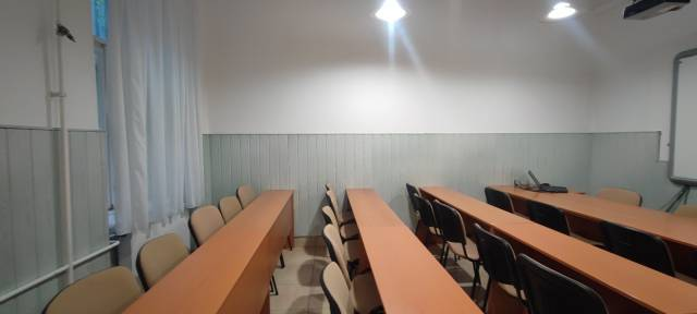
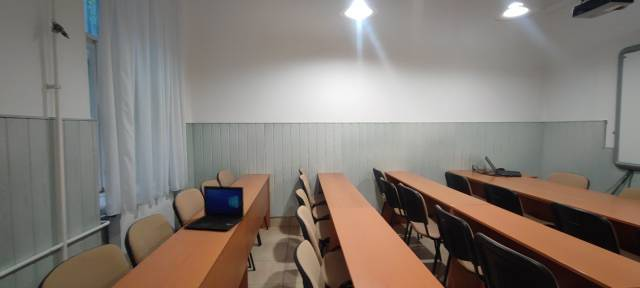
+ laptop (215, 206)
